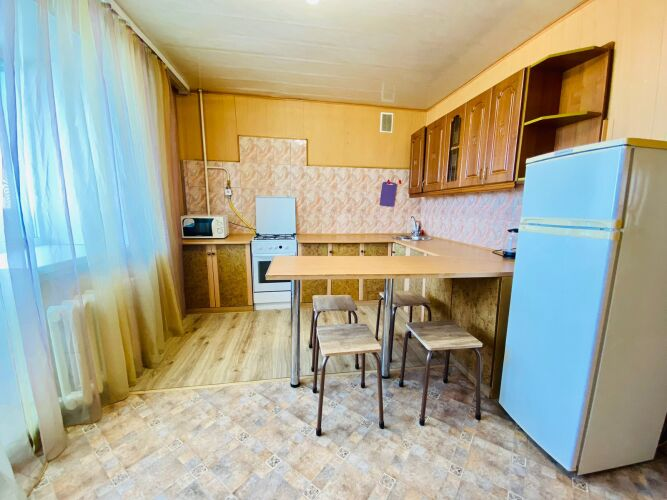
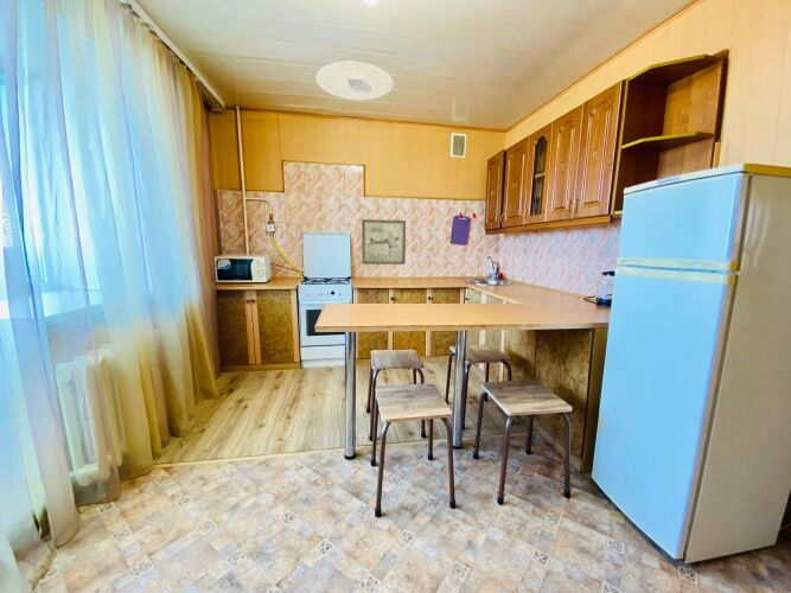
+ ceiling light (355, 78)
+ wall art (383, 242)
